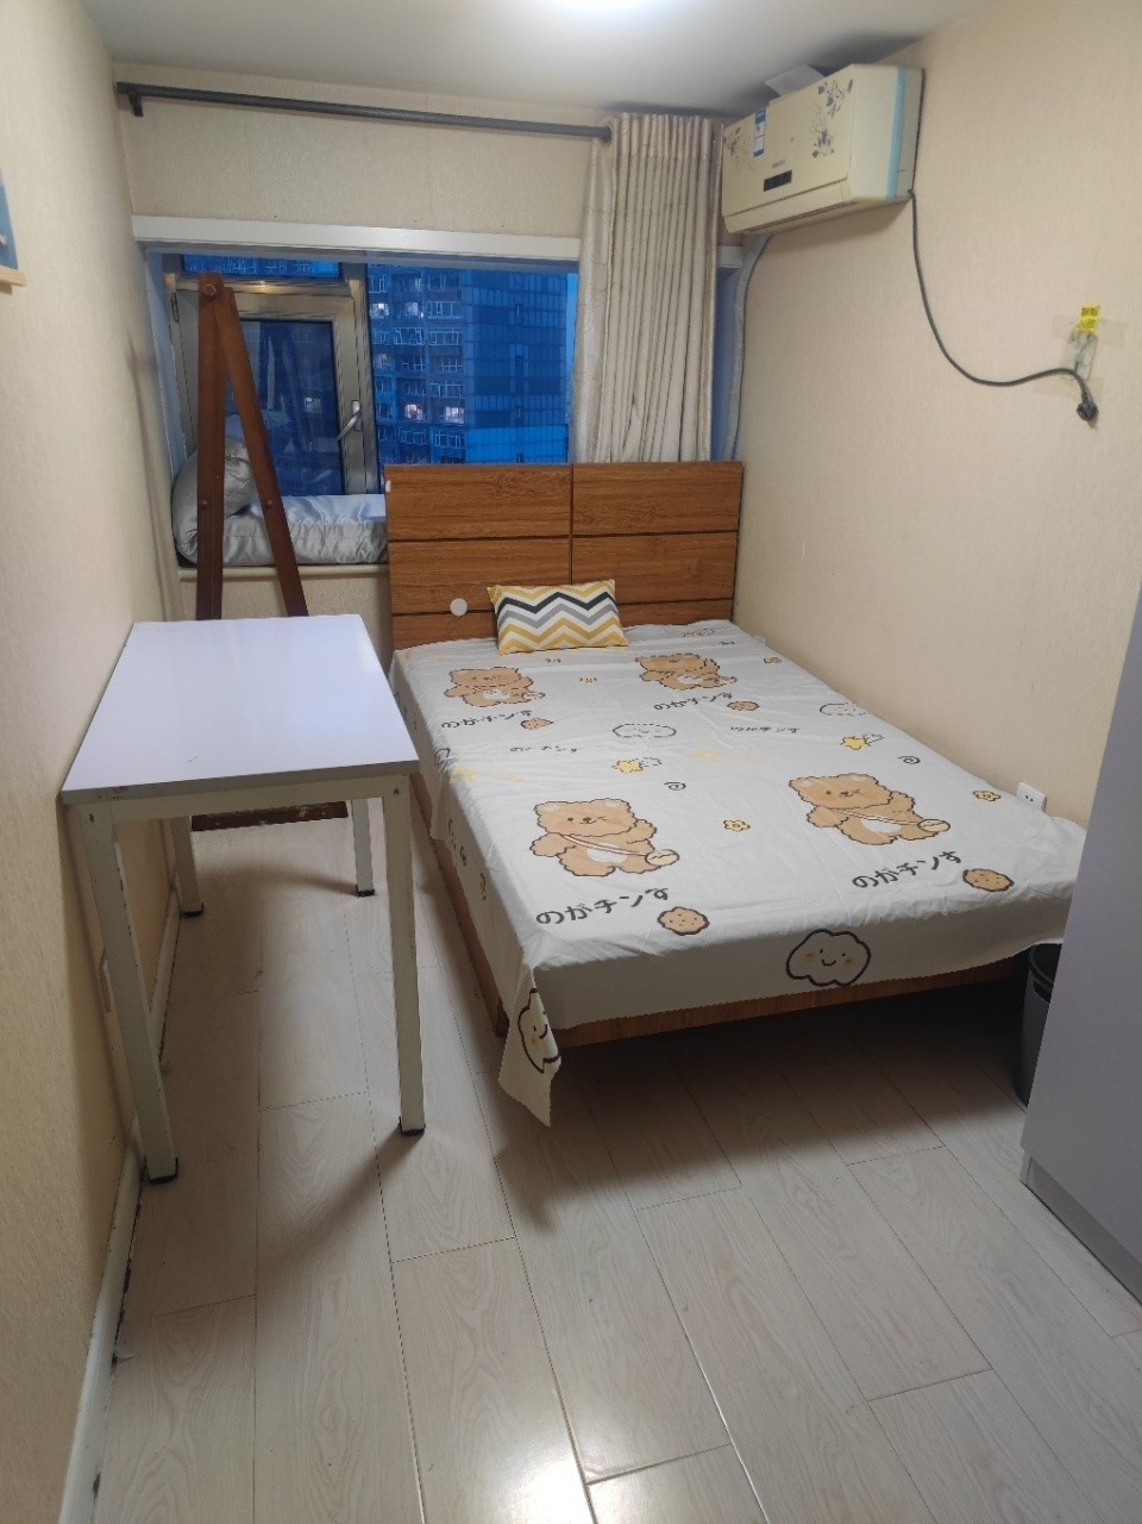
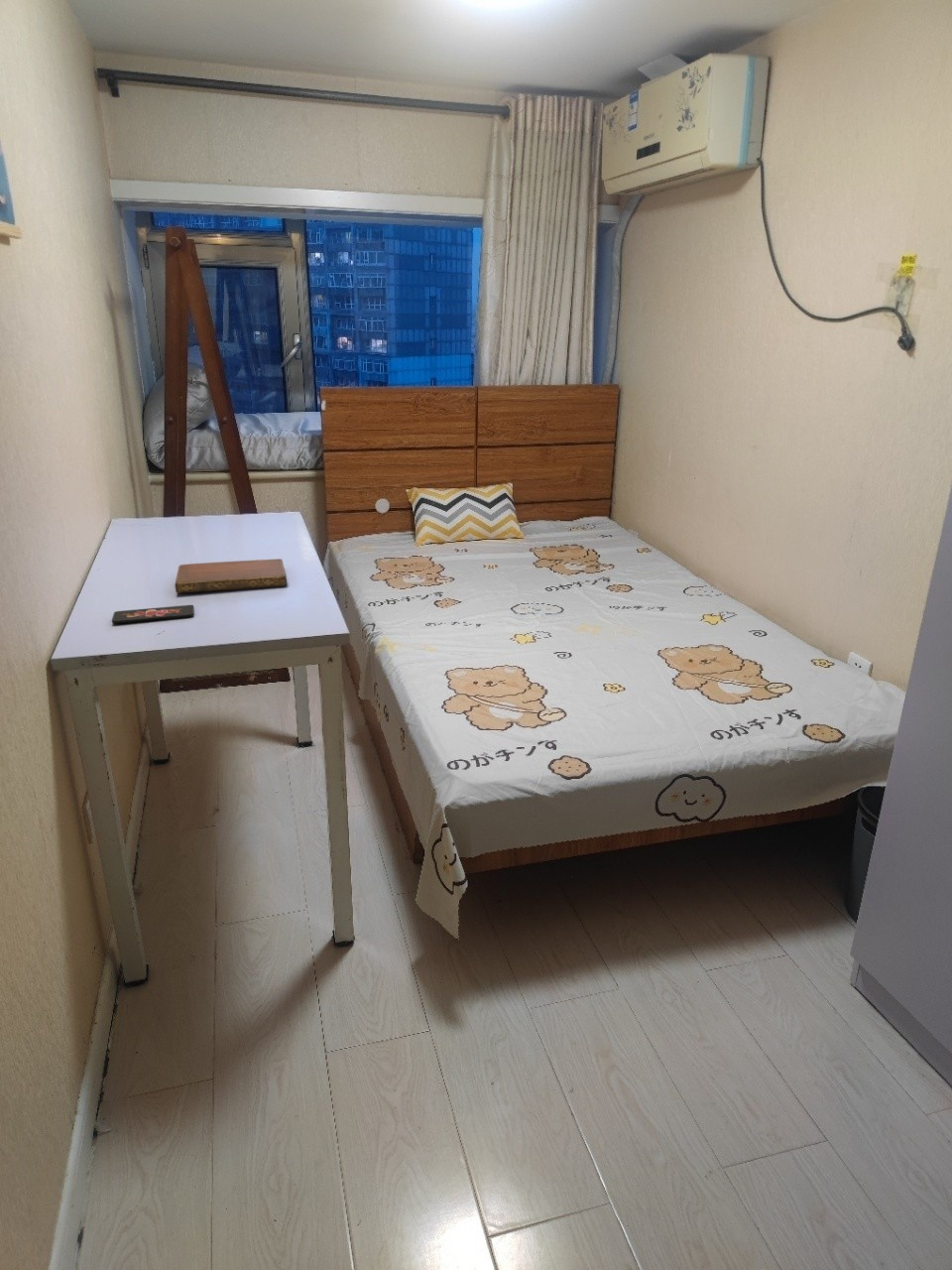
+ notebook (231, 574)
+ smartphone (154, 613)
